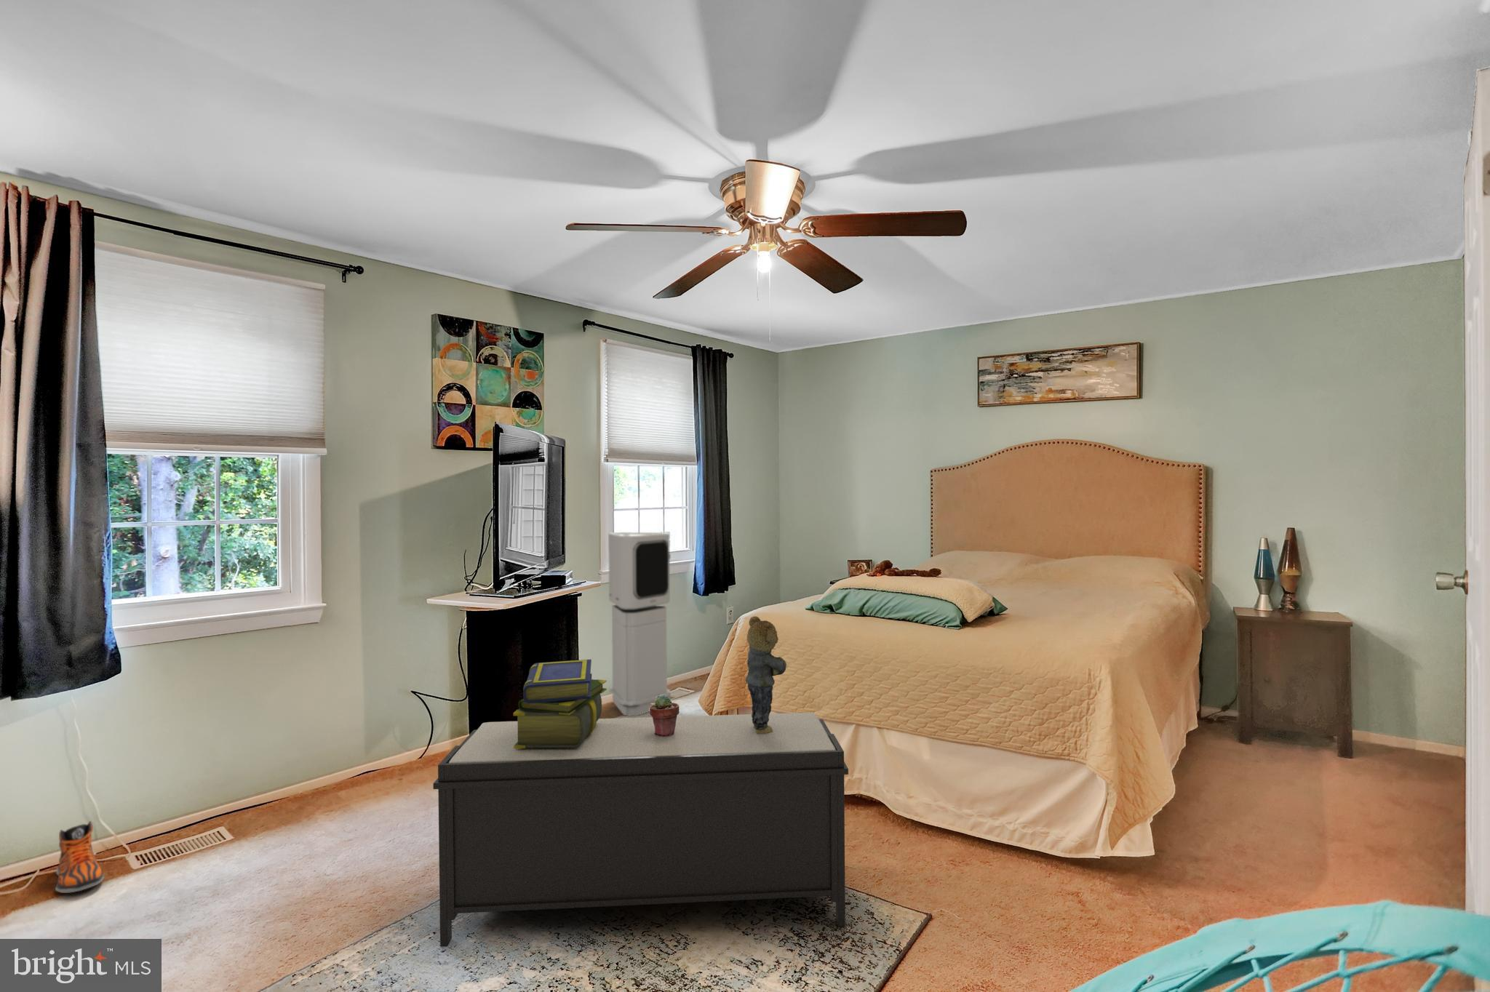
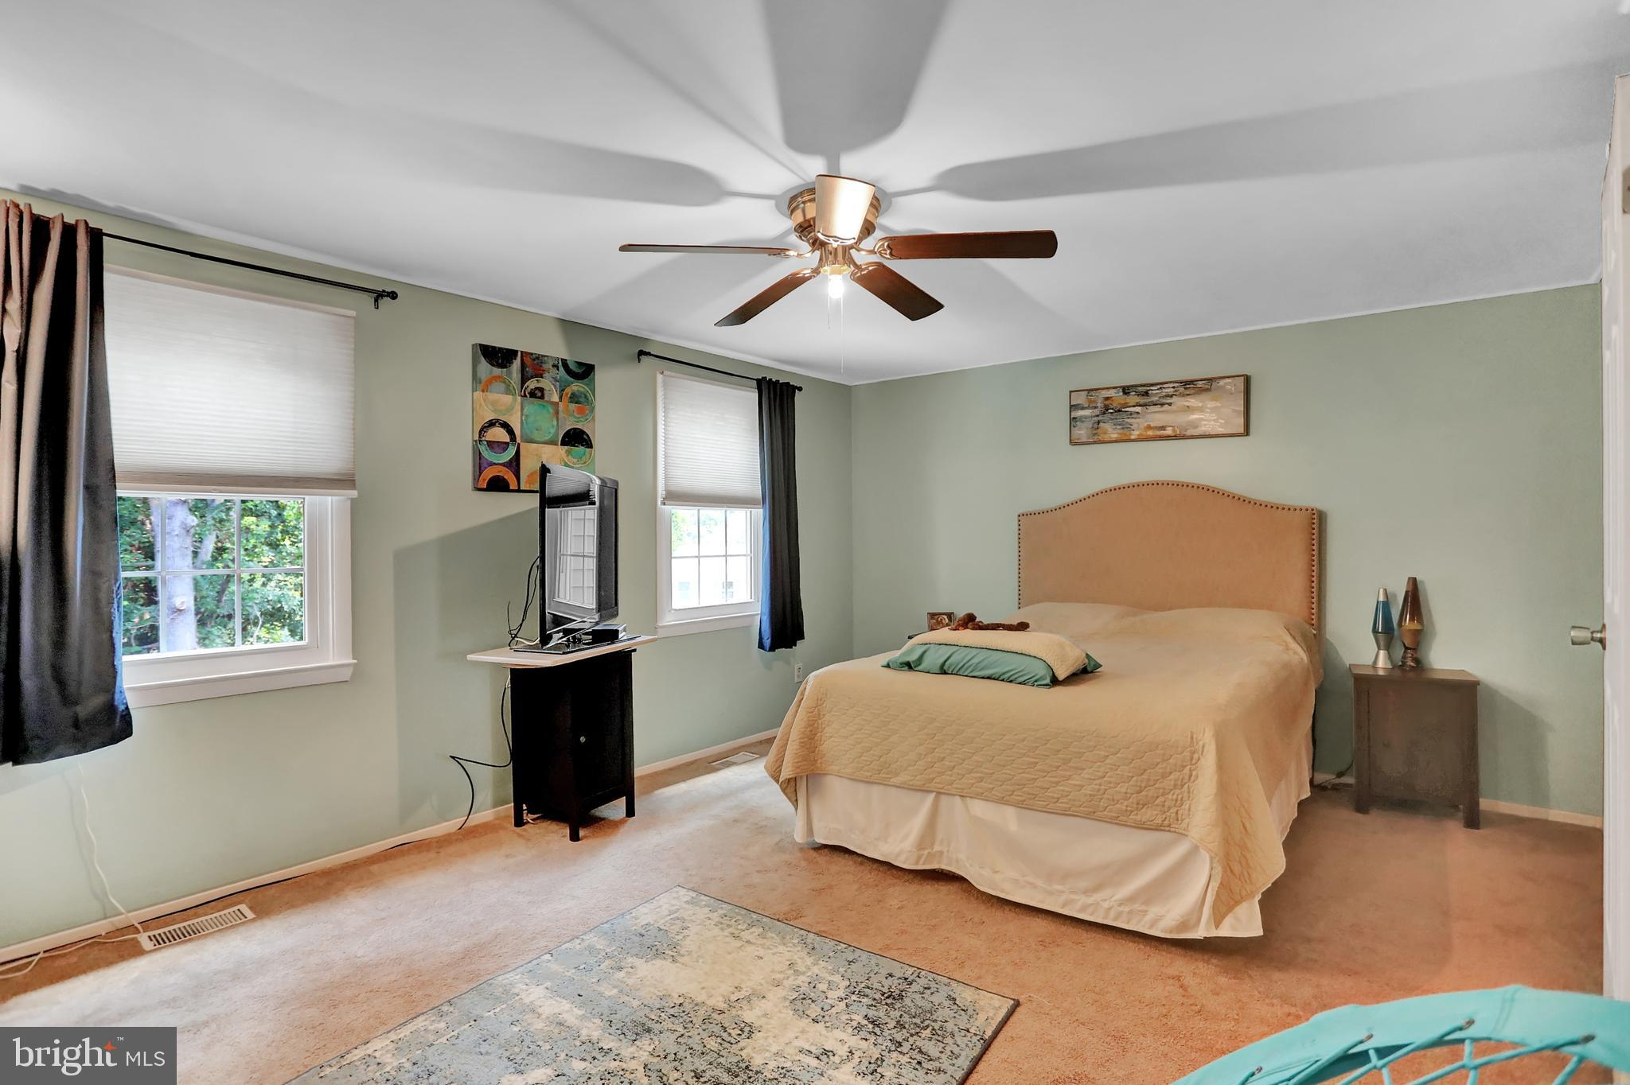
- teddy bear (765, 673)
- sneaker (75, 855)
- bench (649, 817)
- potted succulent (664, 713)
- stack of books (561, 702)
- air purifier (631, 620)
